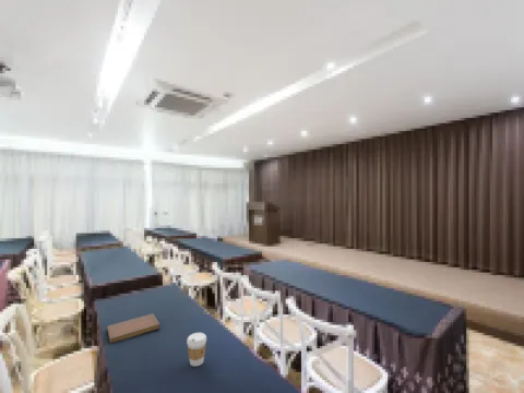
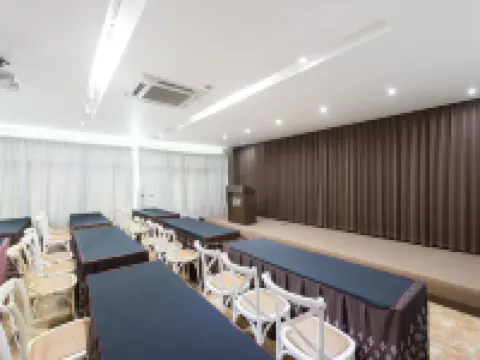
- notebook (133, 326)
- coffee cup (196, 348)
